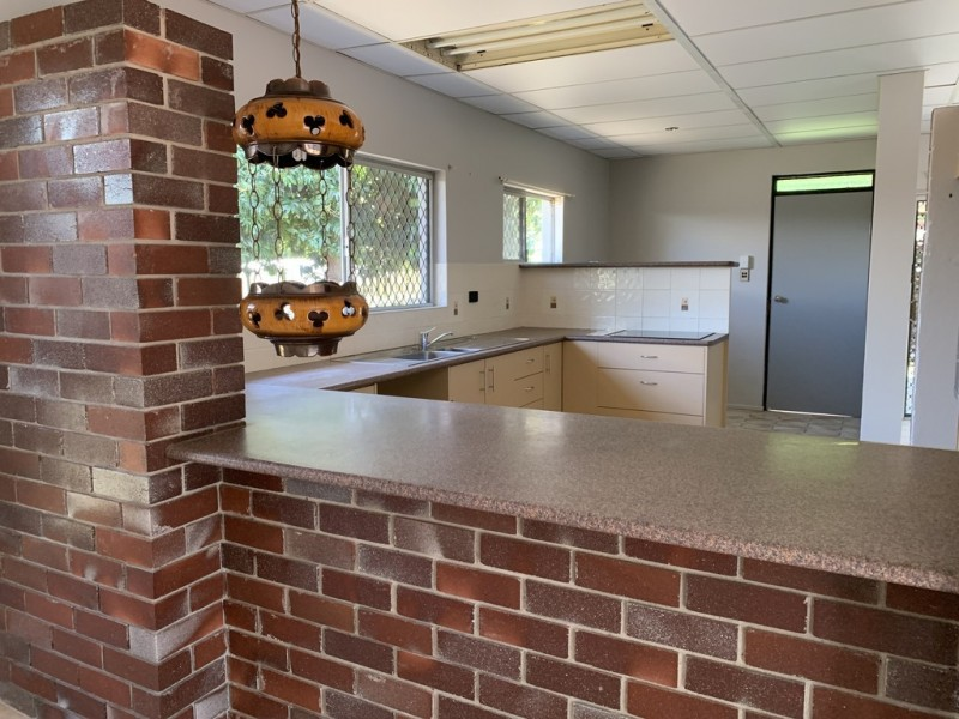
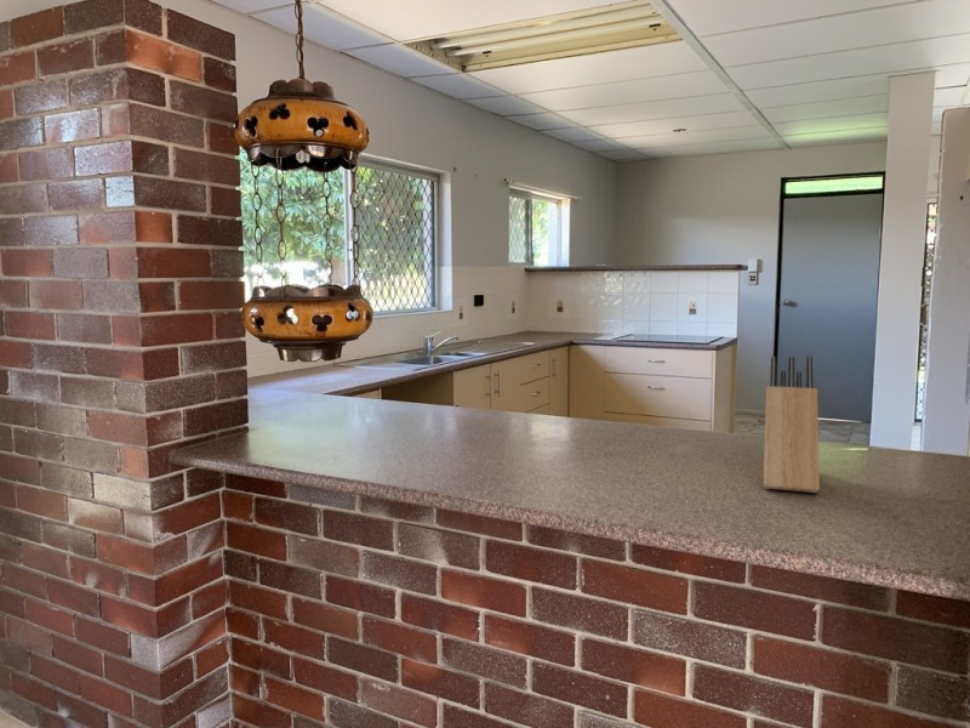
+ knife block (791, 417)
